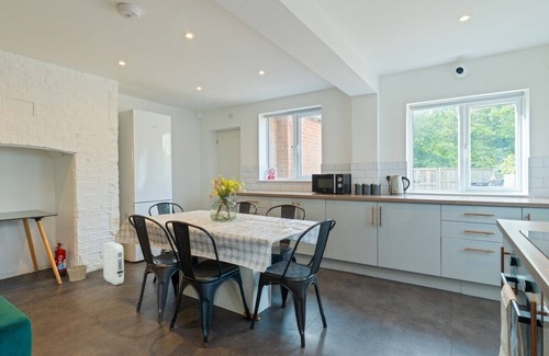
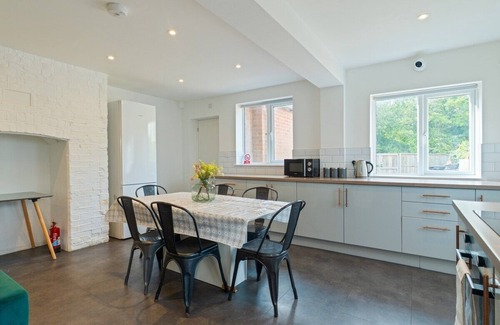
- basket (77, 265)
- air purifier (113, 262)
